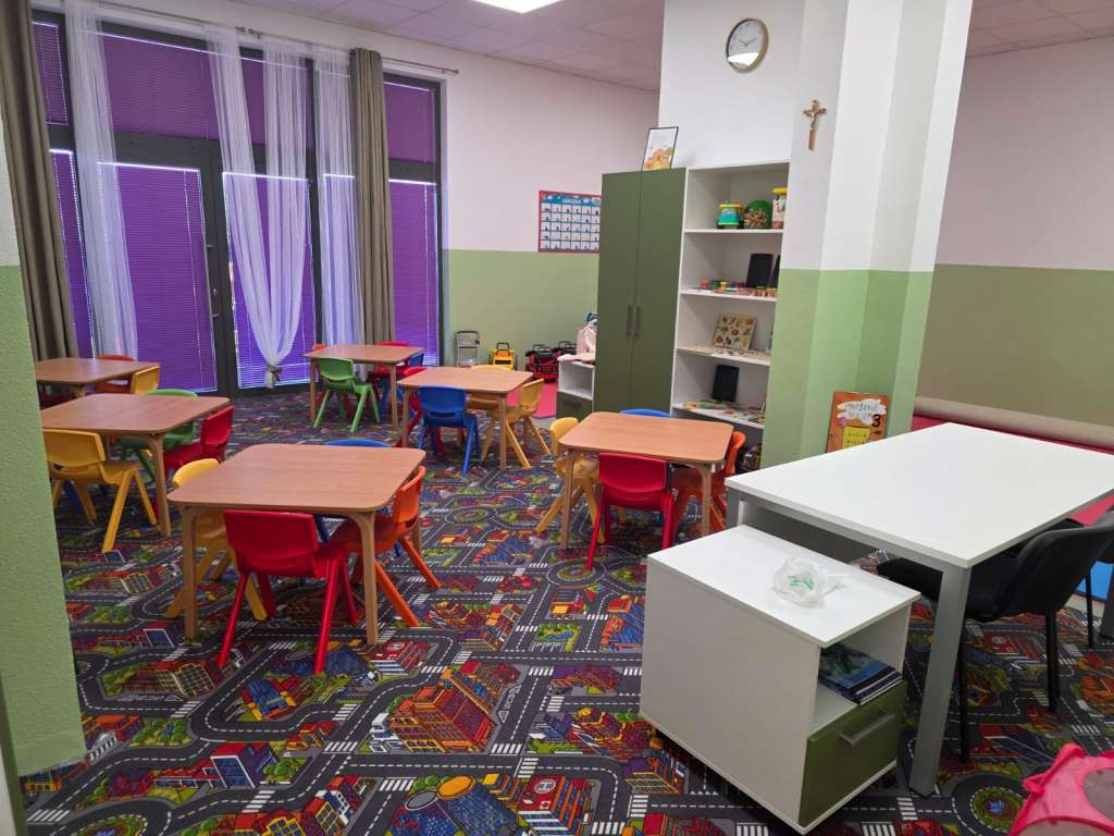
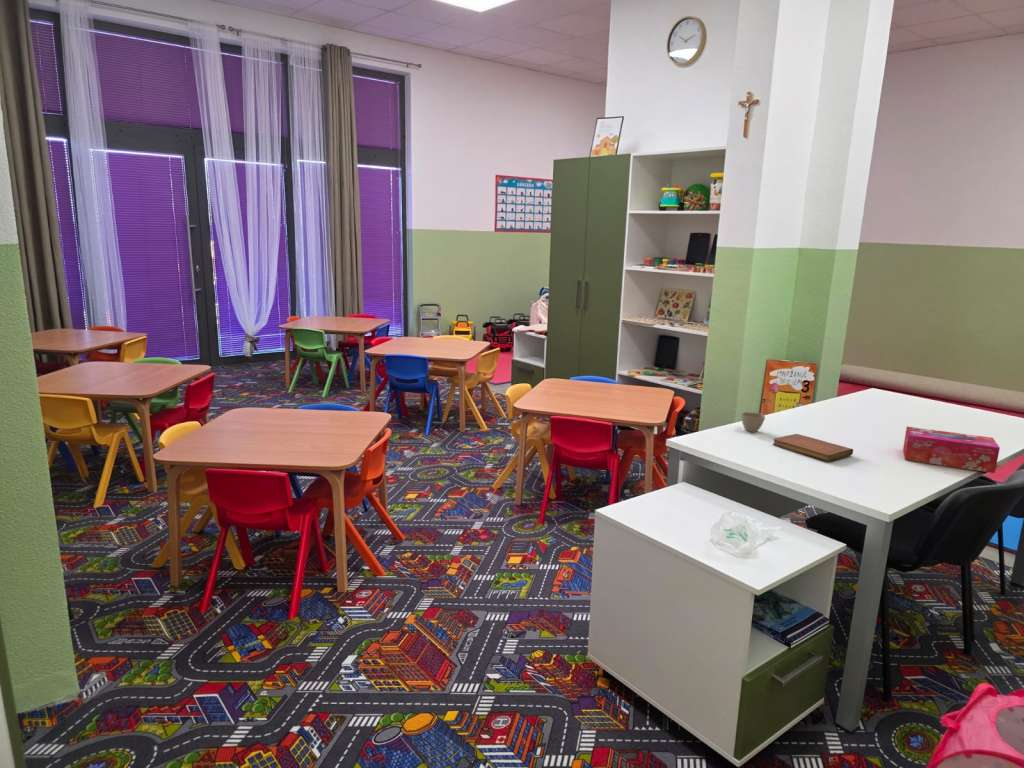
+ flower pot (752, 422)
+ notebook (812, 446)
+ tissue box (948, 448)
